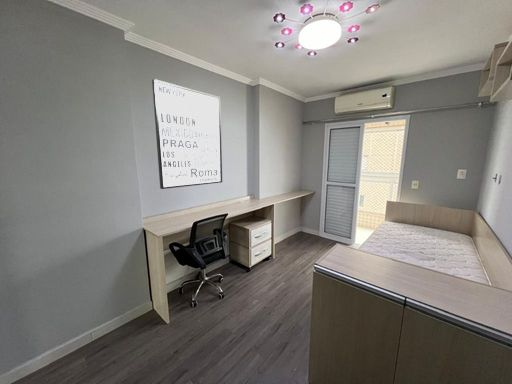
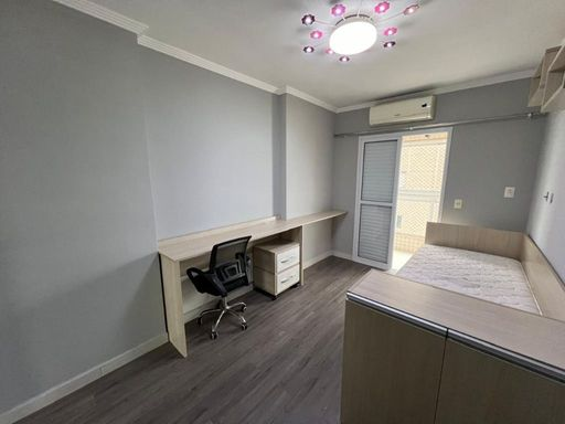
- wall art (192, 139)
